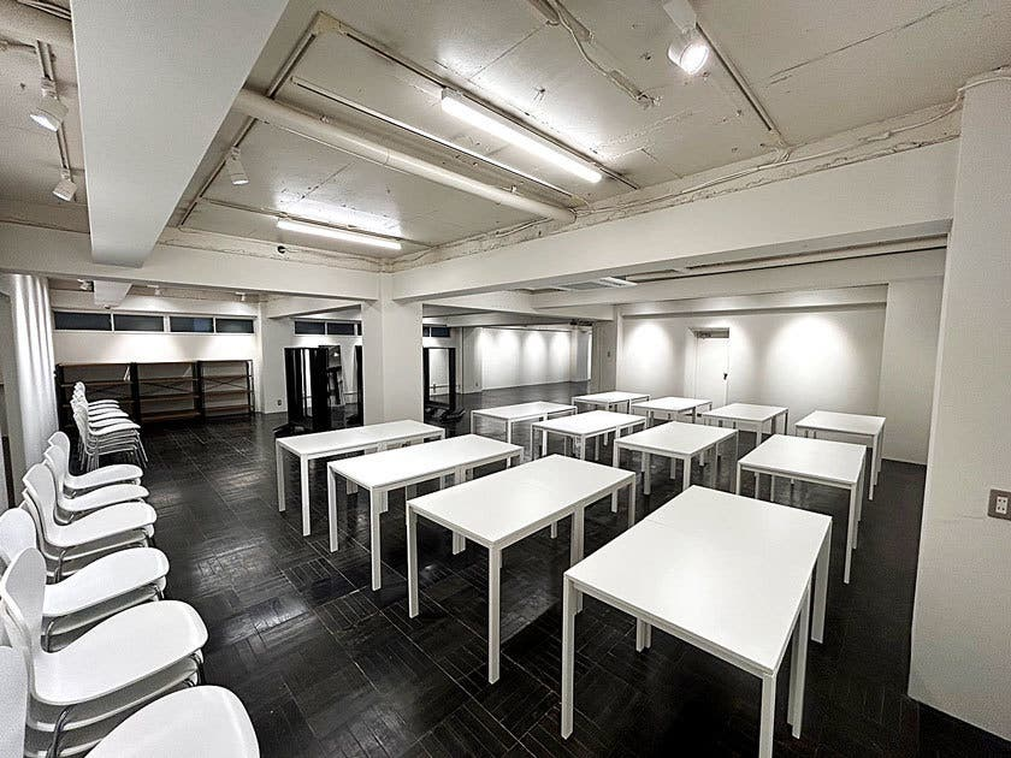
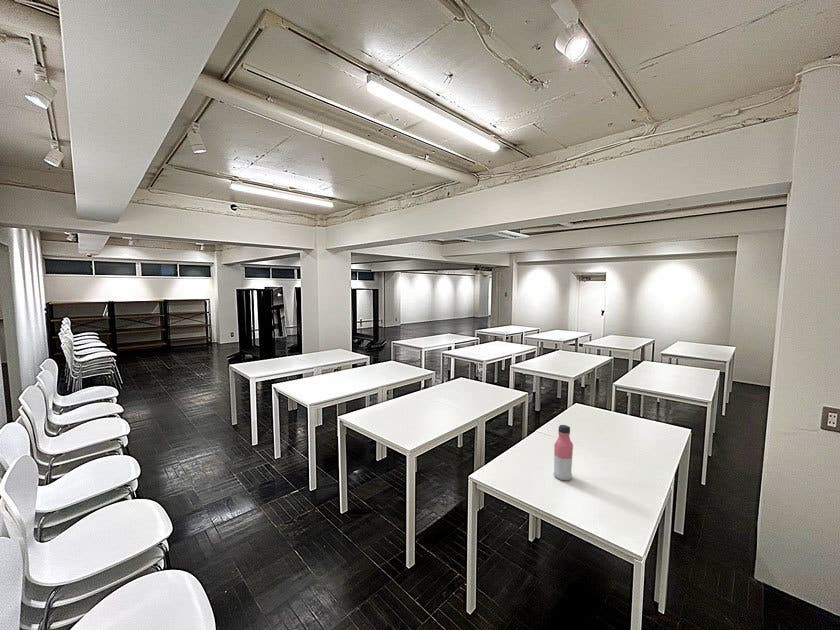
+ water bottle (563, 451)
